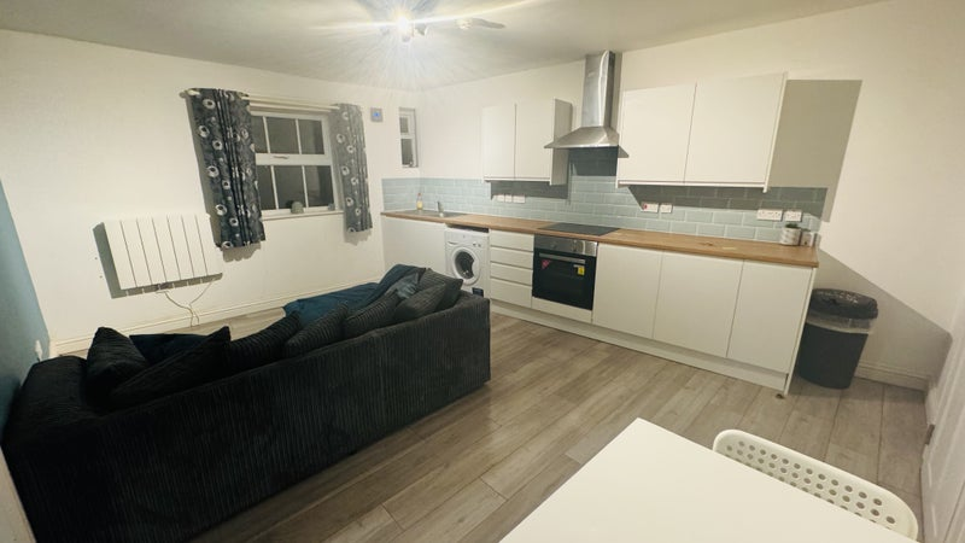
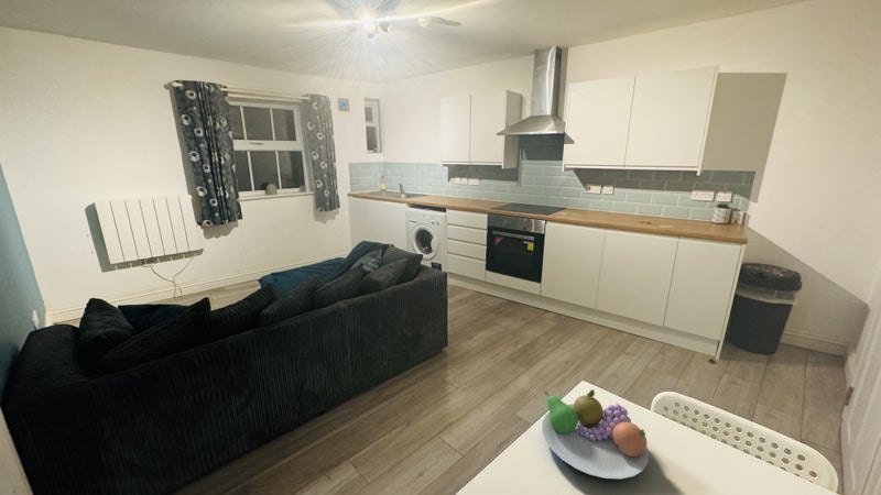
+ fruit bowl (590, 425)
